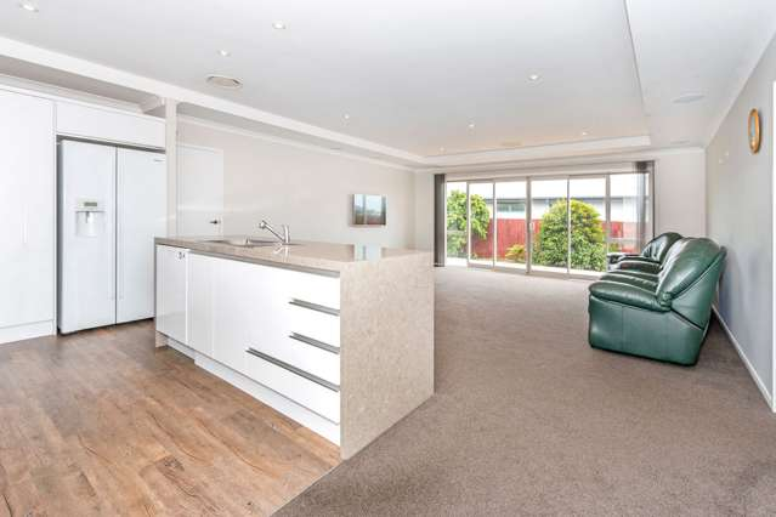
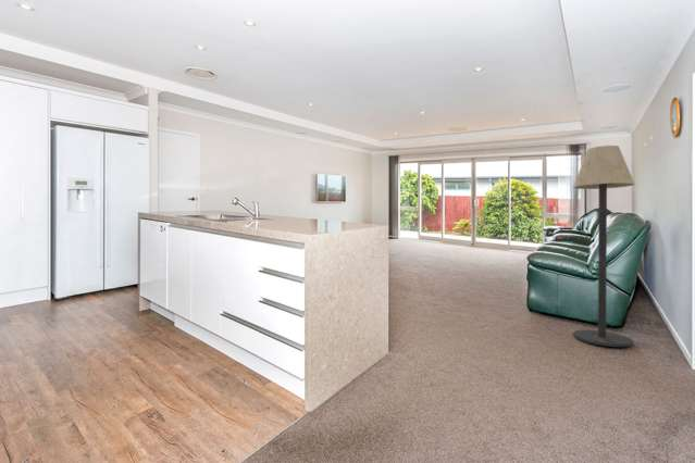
+ floor lamp (601, 243)
